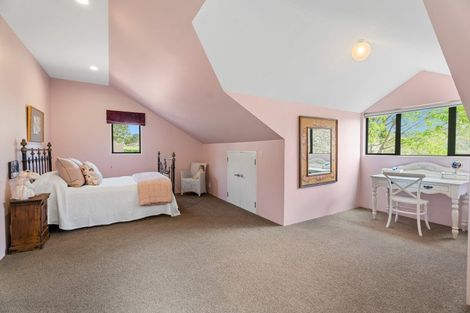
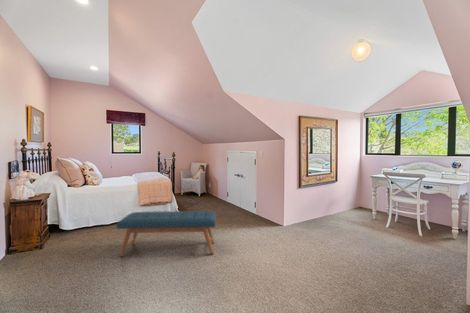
+ bench (170, 231)
